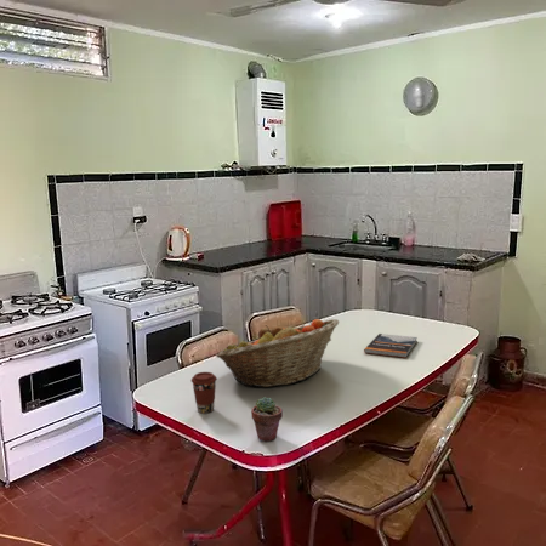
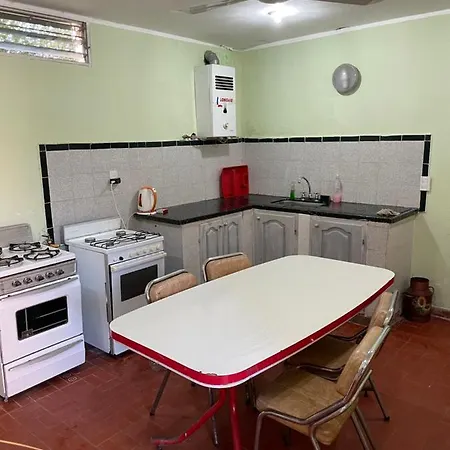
- coffee cup (204, 392)
- fruit basket (279, 347)
- potted succulent (266, 417)
- book (391, 345)
